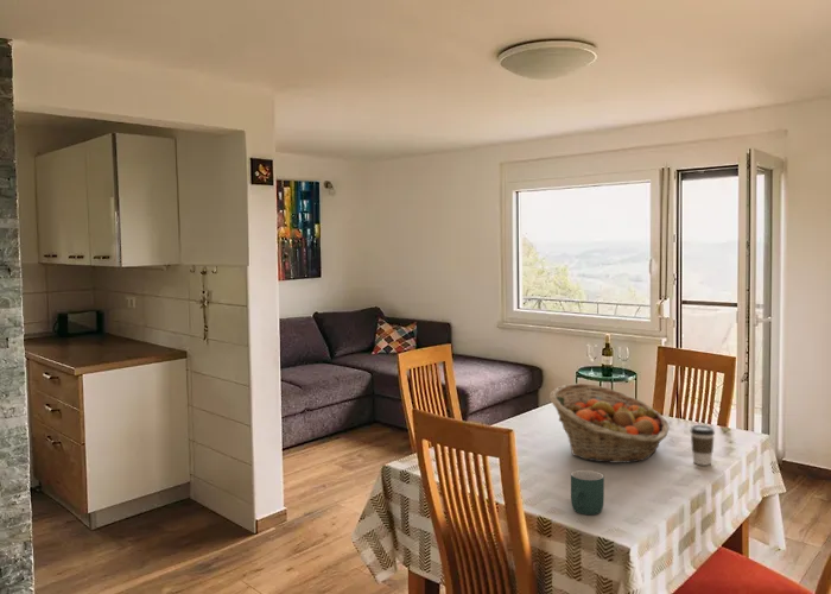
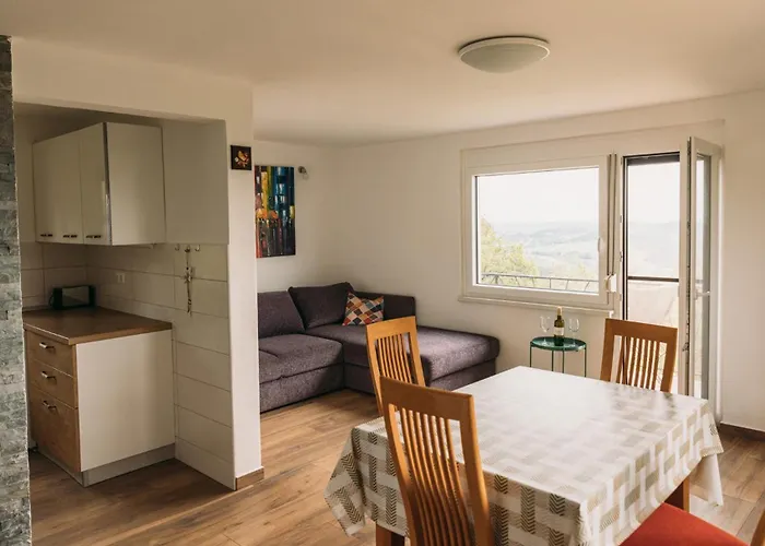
- coffee cup (702, 444)
- fruit basket (608, 421)
- mug (586, 494)
